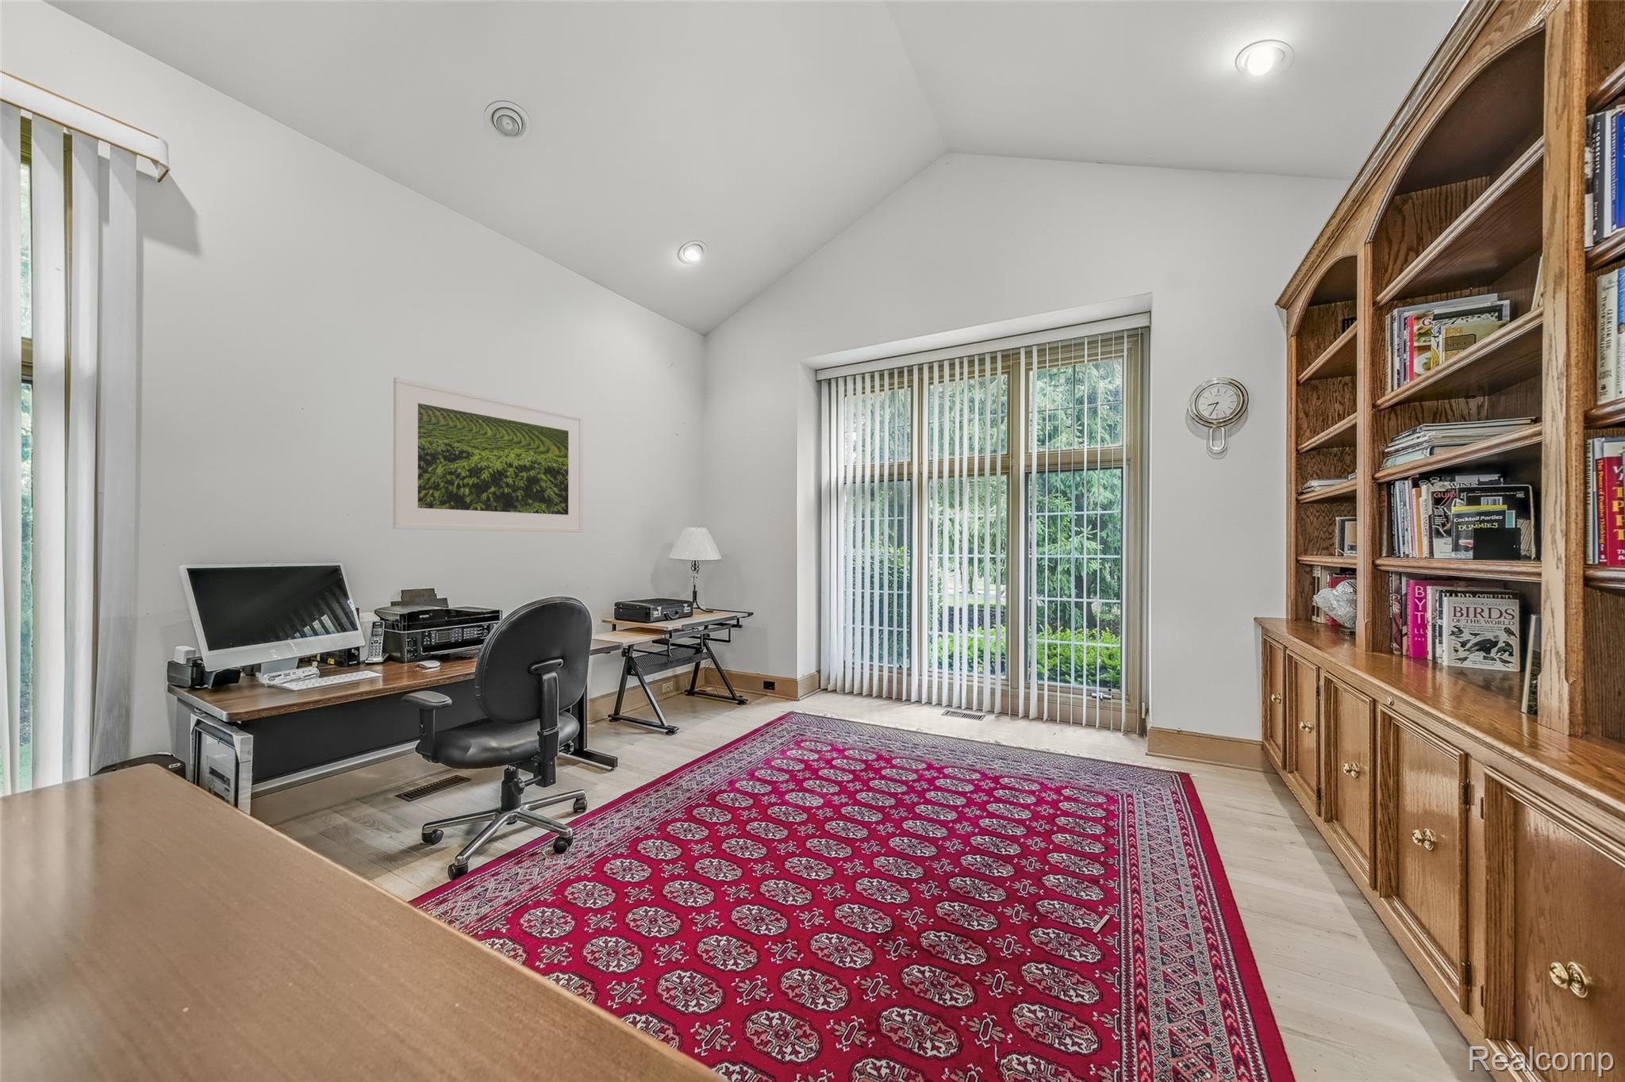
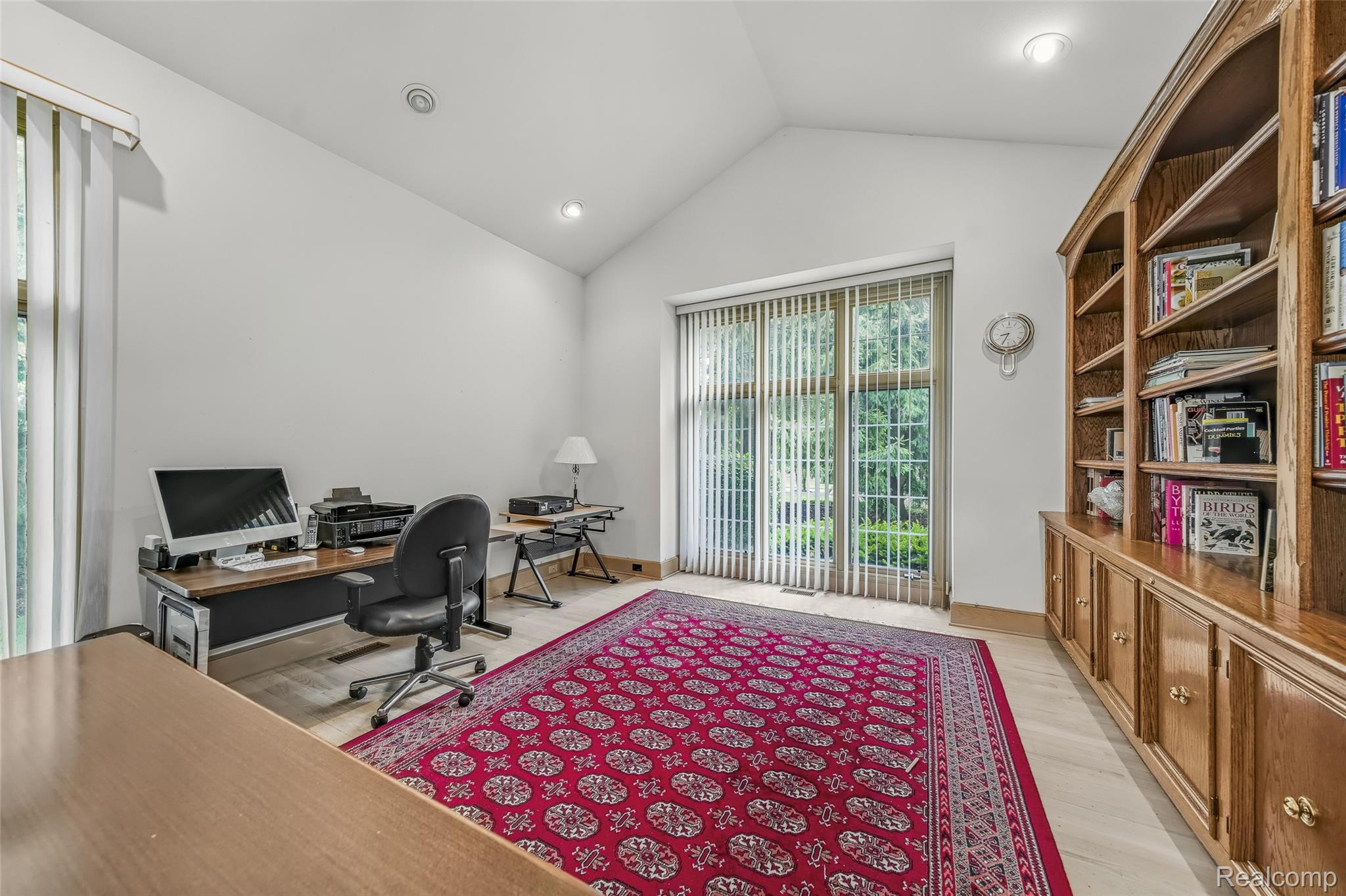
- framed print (501, 465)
